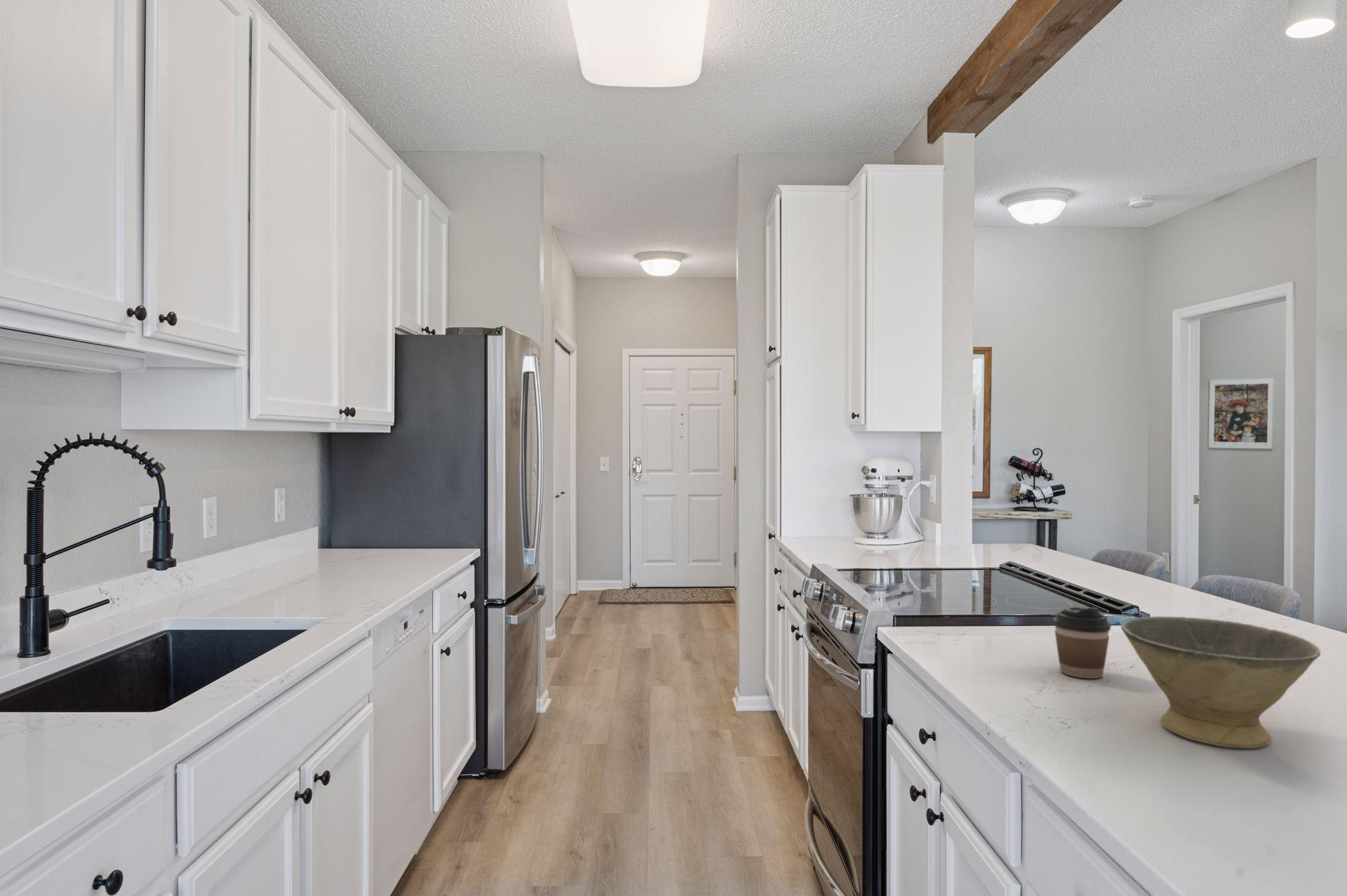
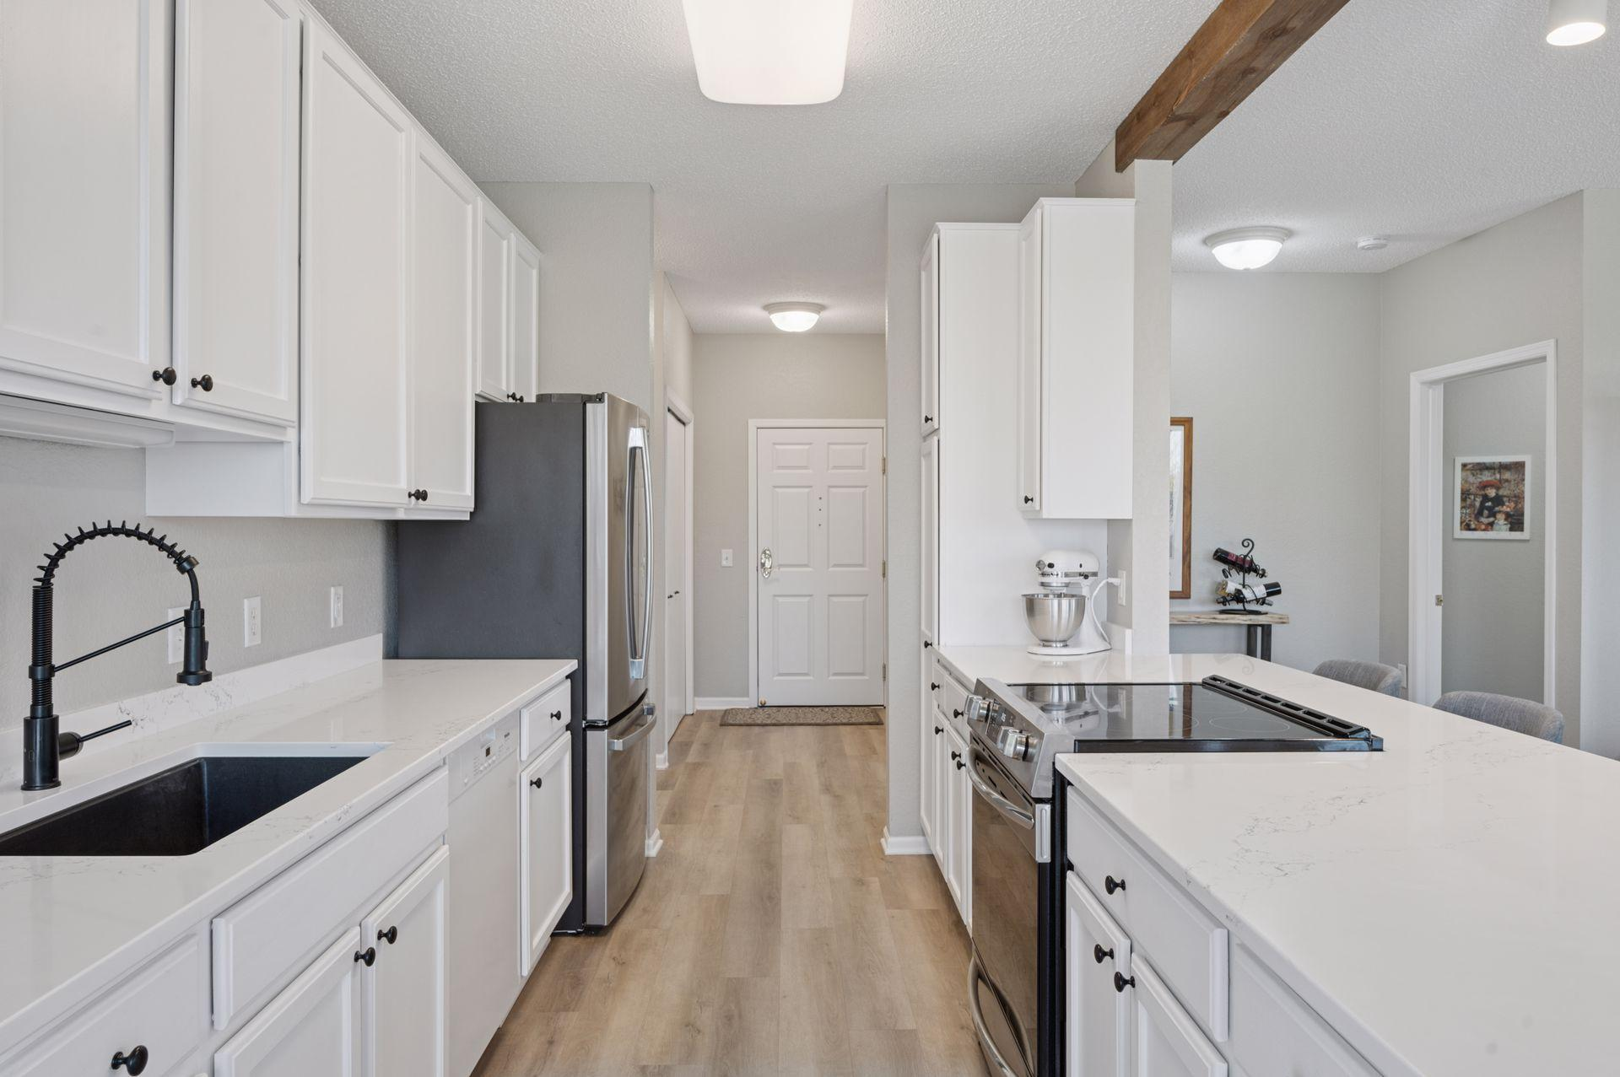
- coffee cup (1081, 639)
- bowl (1214, 683)
